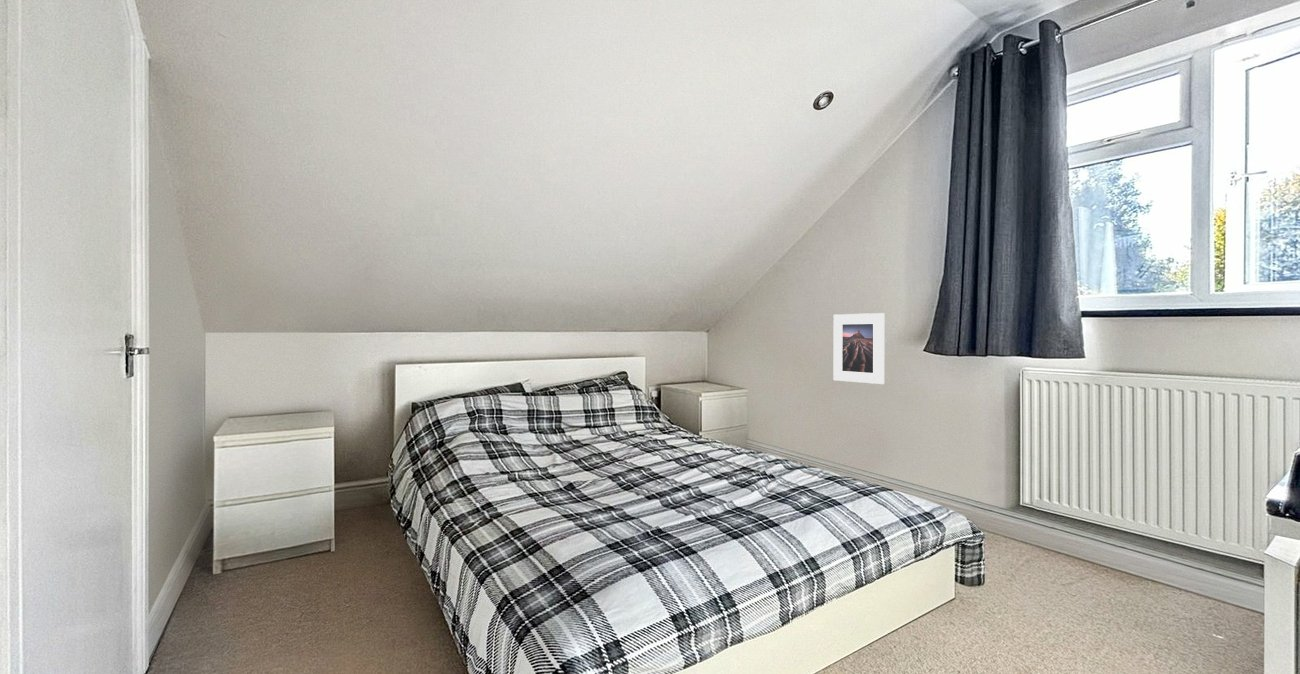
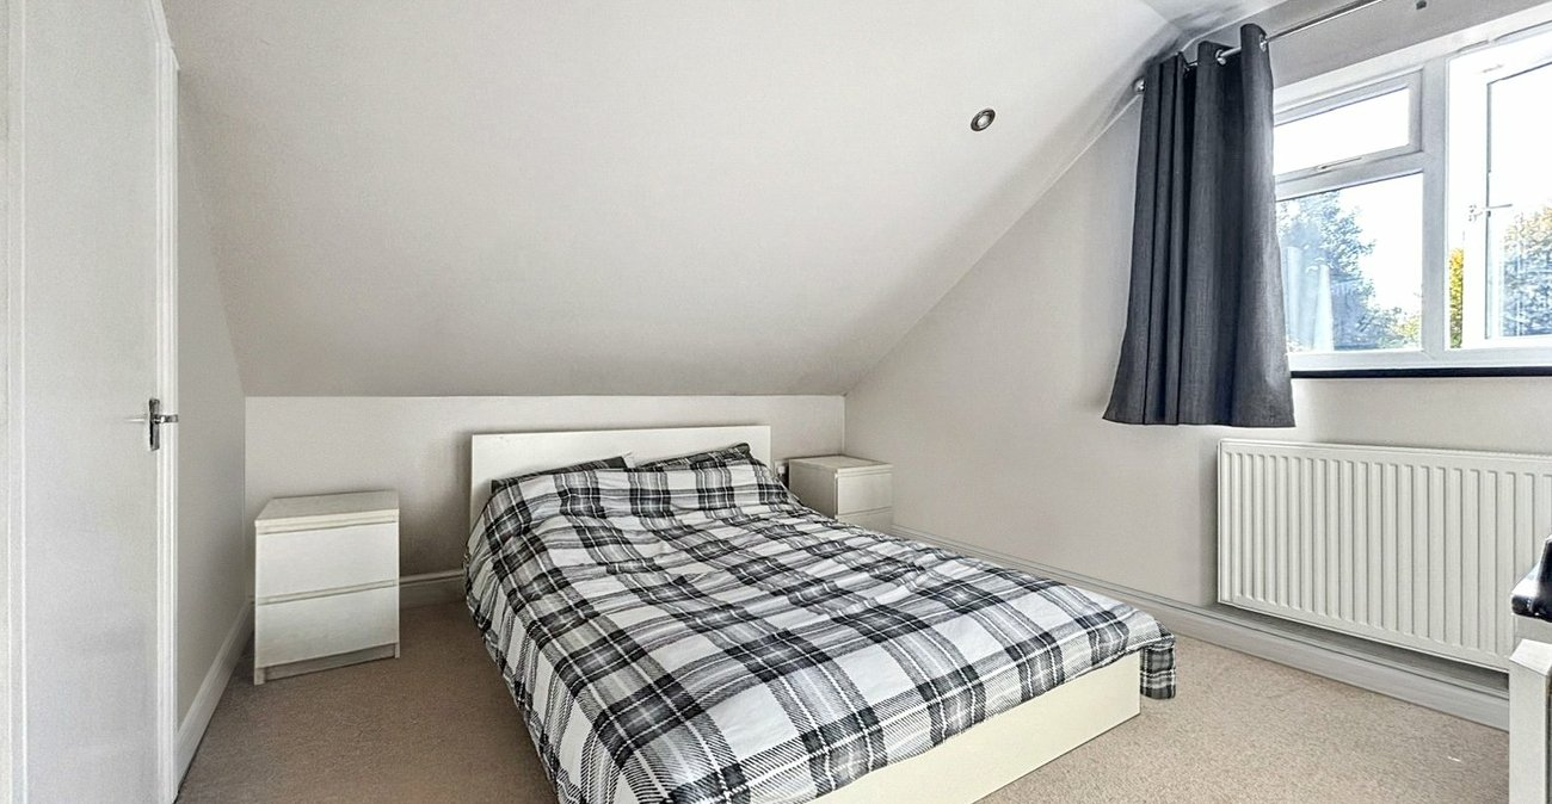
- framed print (857, 348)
